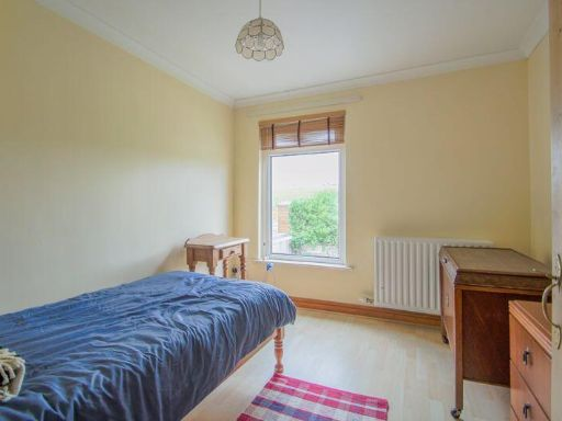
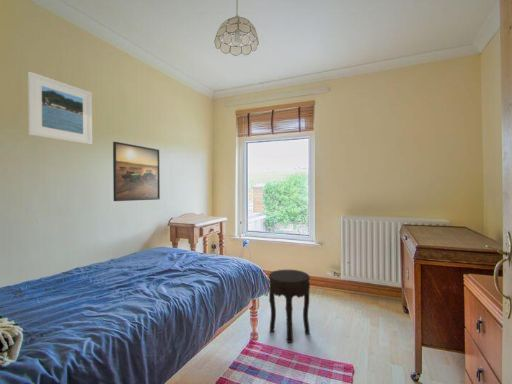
+ side table (289, 303)
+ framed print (138, 173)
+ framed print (63, 111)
